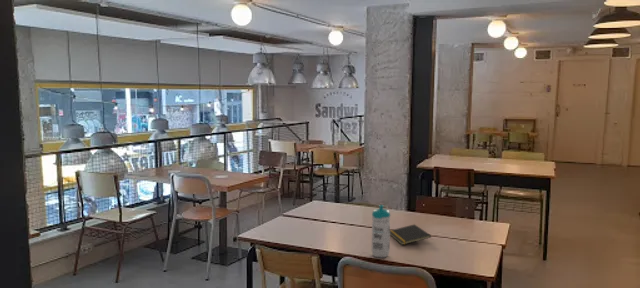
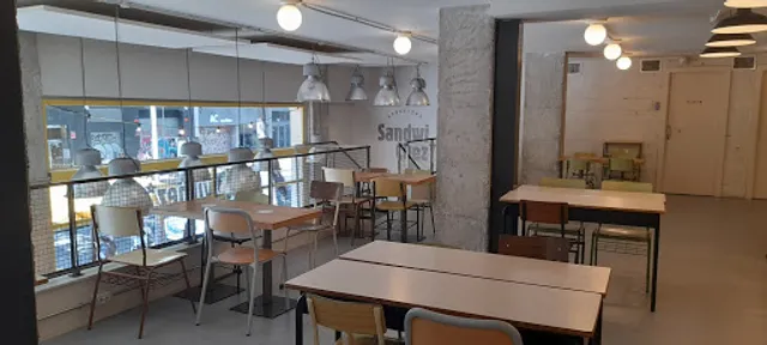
- water bottle (380, 230)
- notepad (408, 234)
